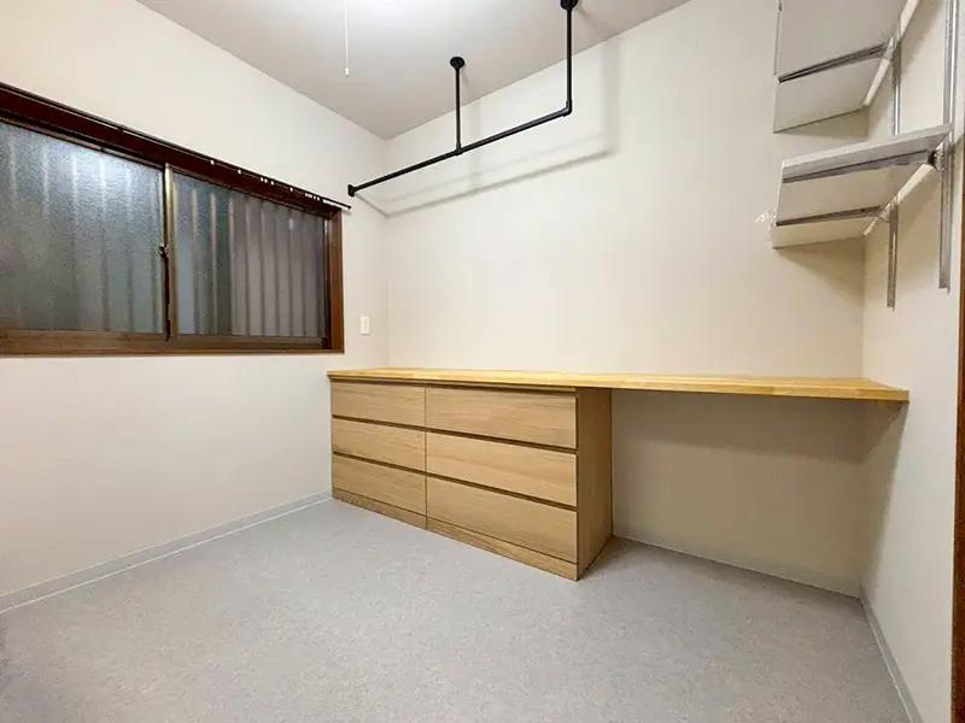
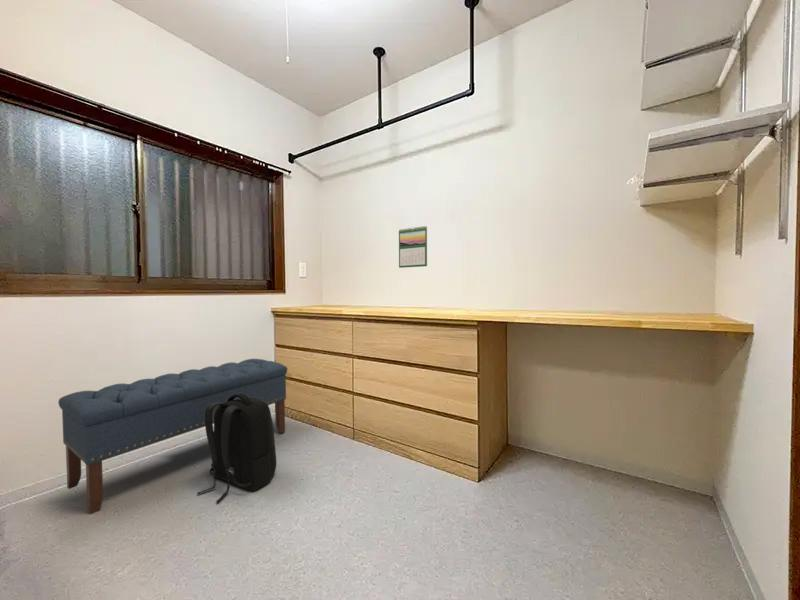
+ backpack (235, 438)
+ calendar (412, 247)
+ bench (193, 414)
